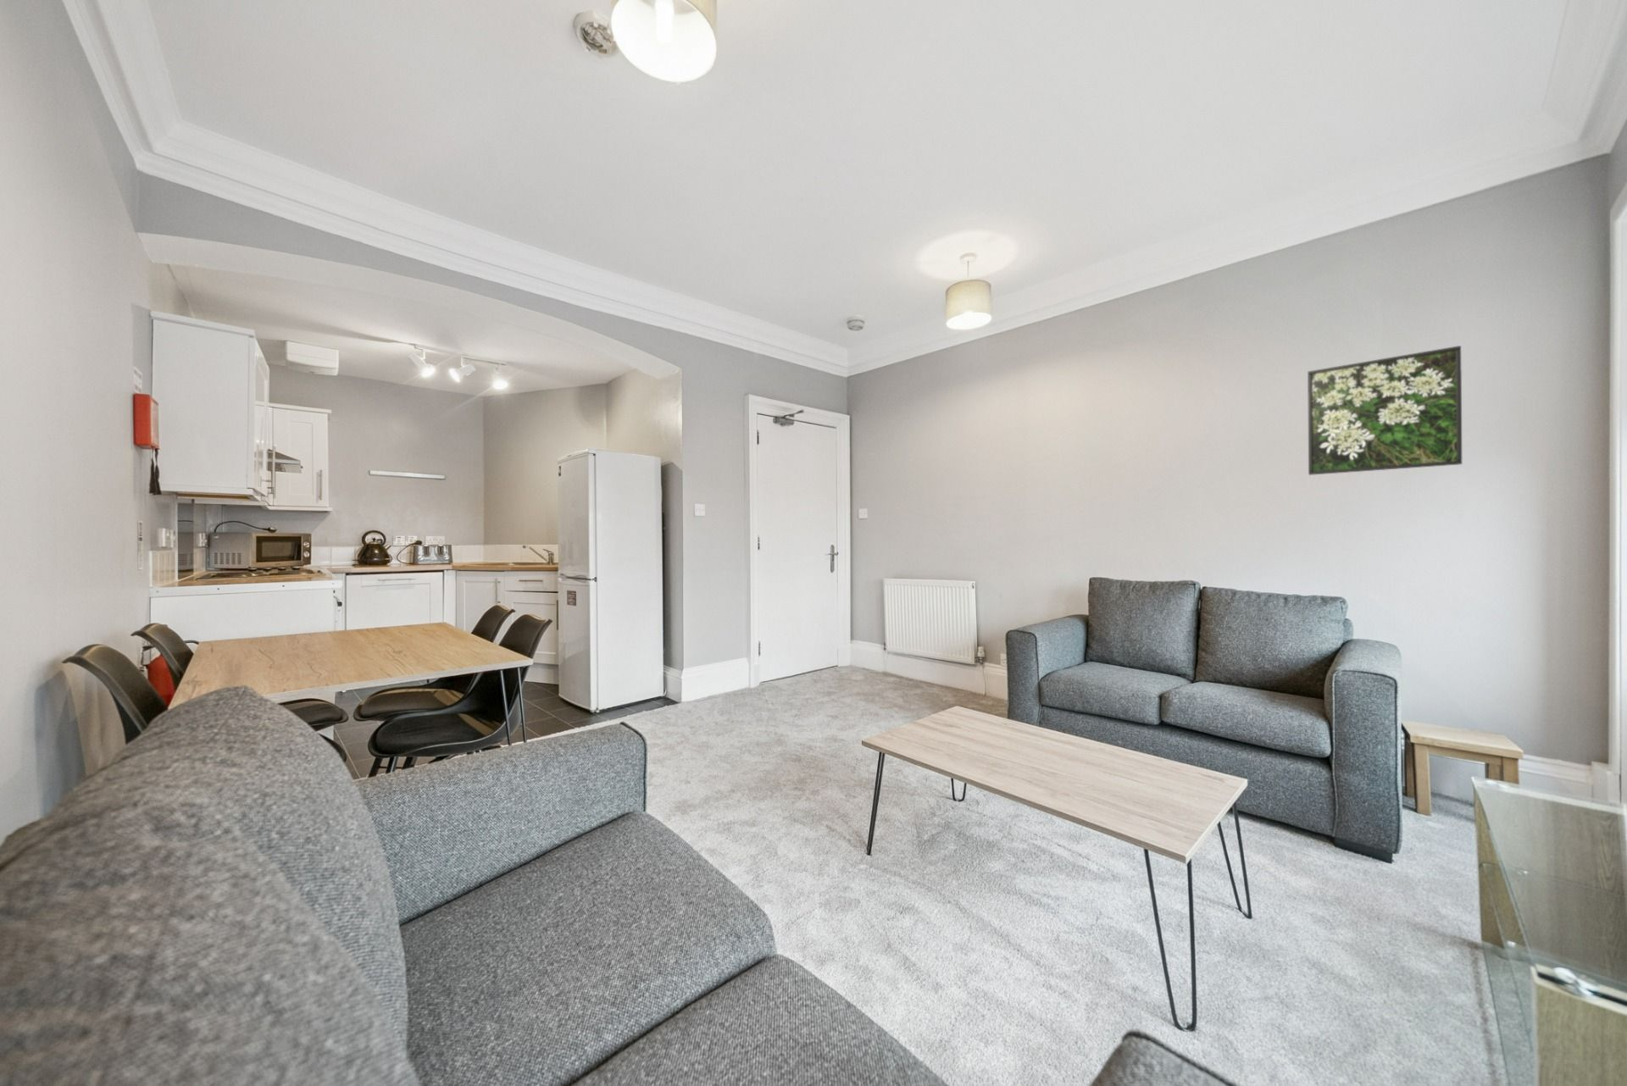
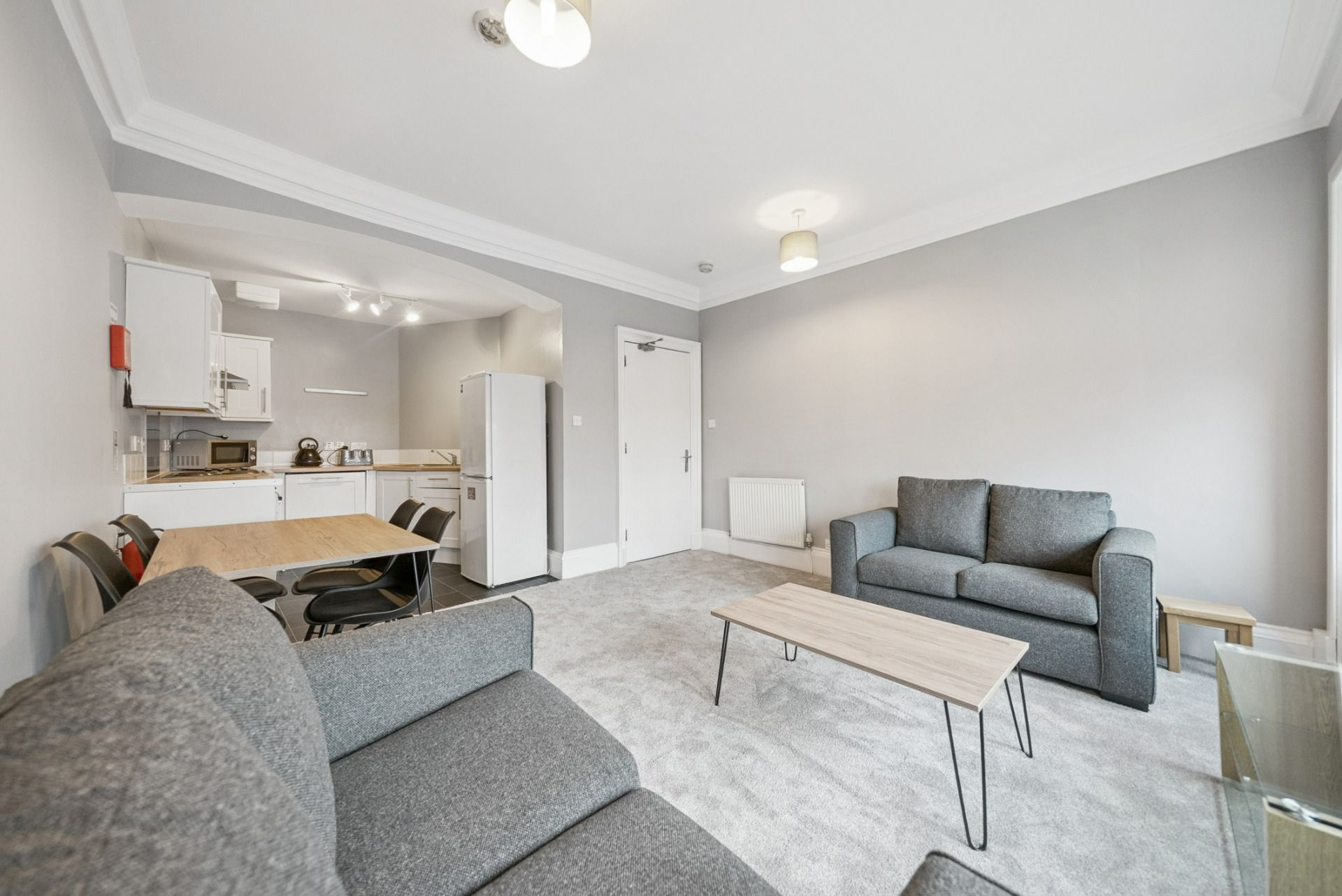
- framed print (1380, 415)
